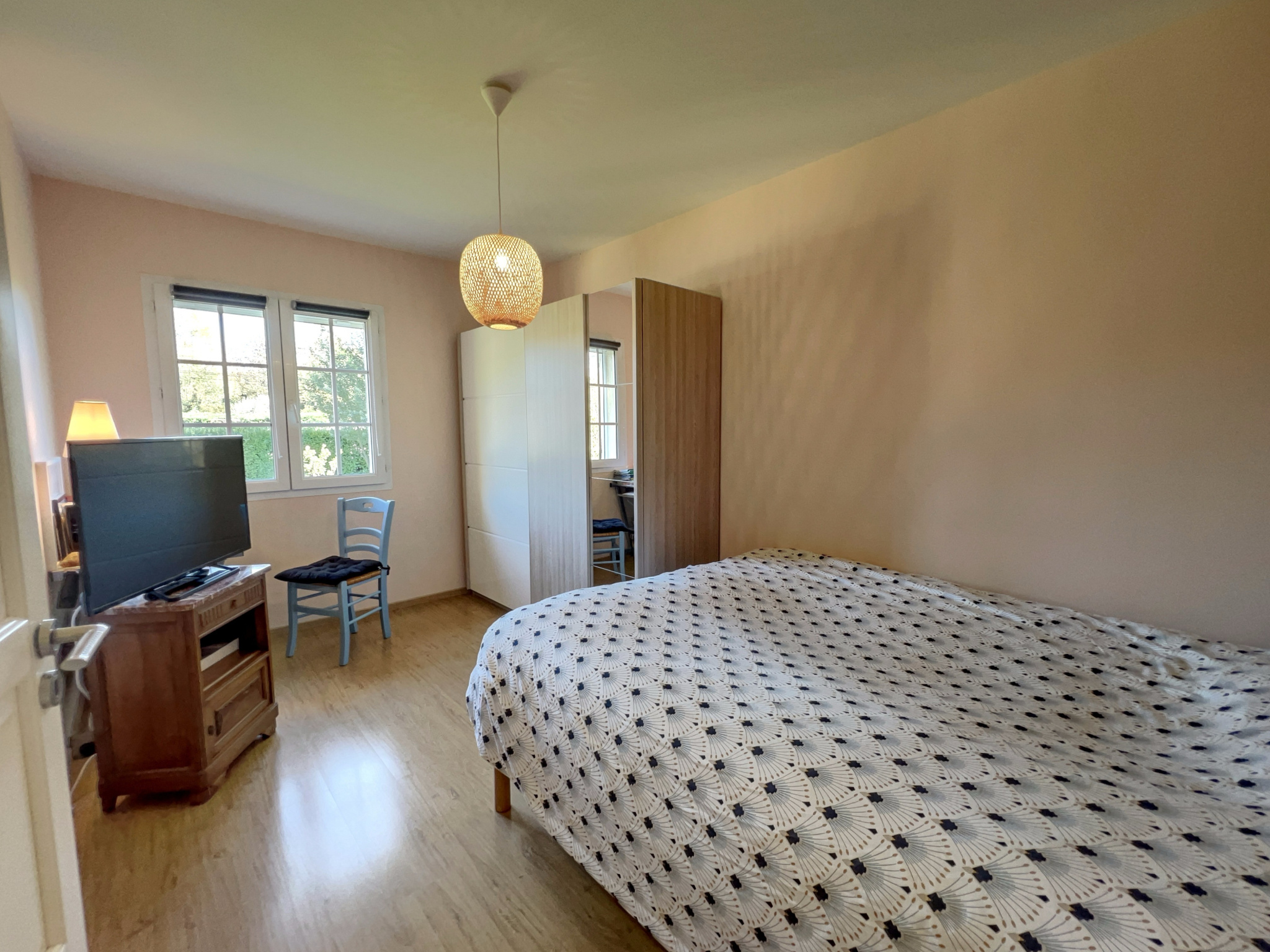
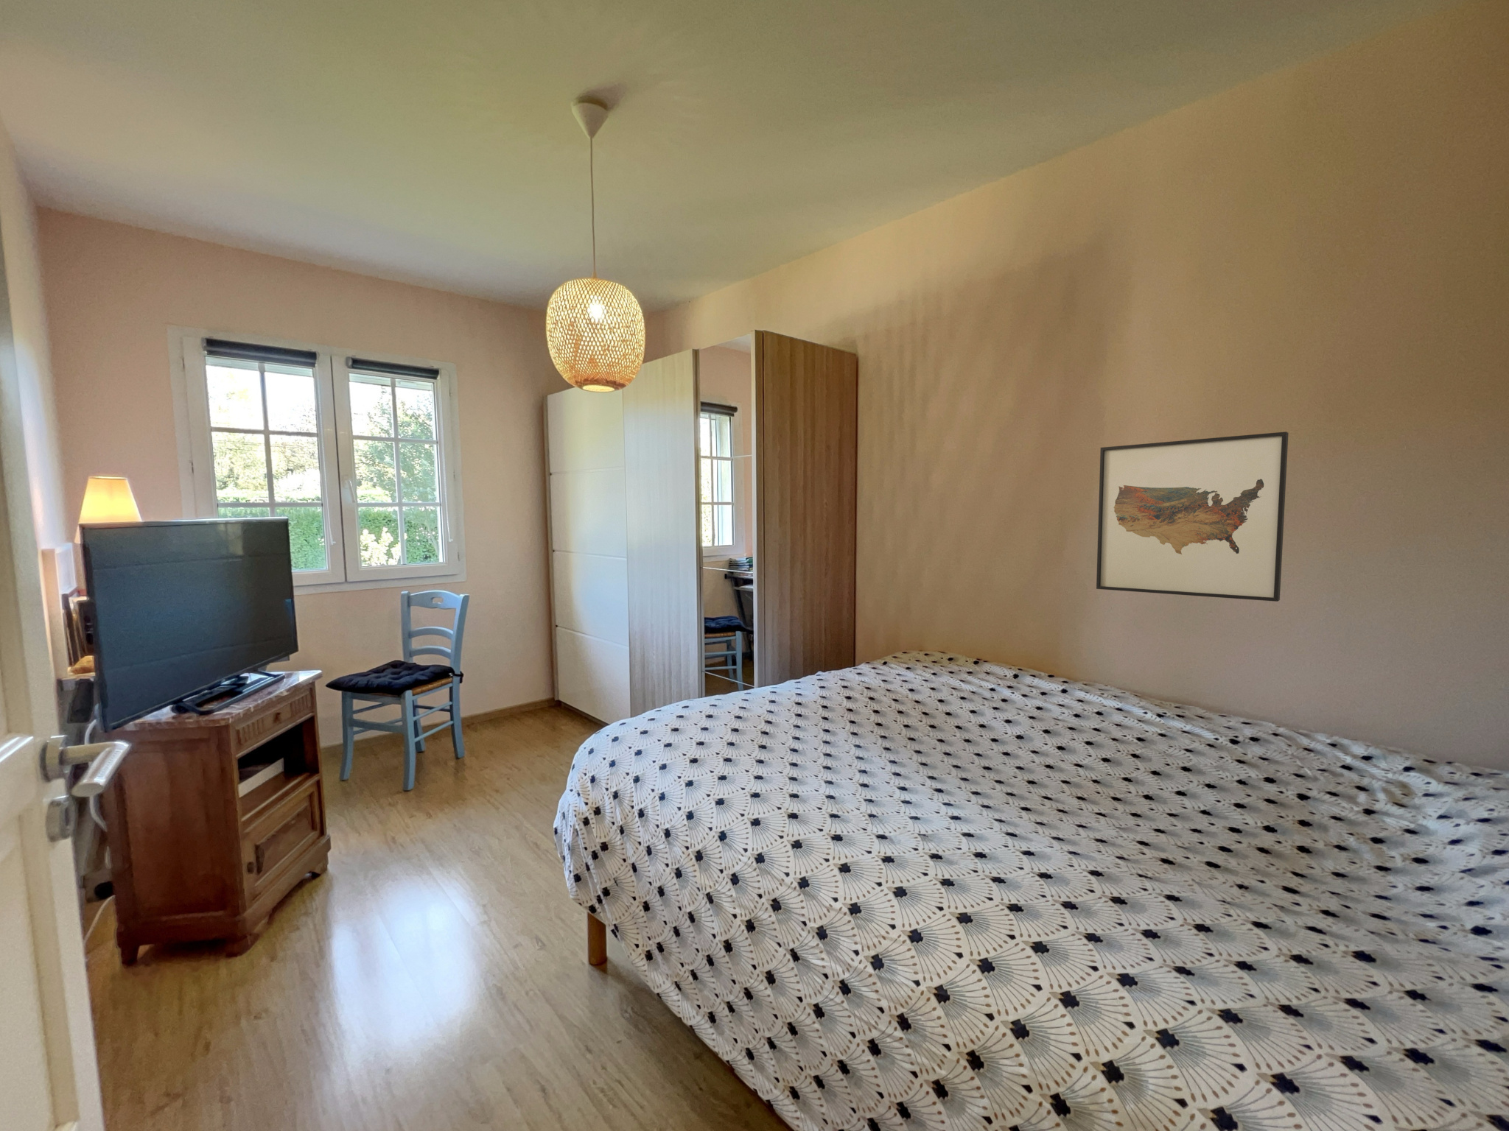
+ wall art (1183, 518)
